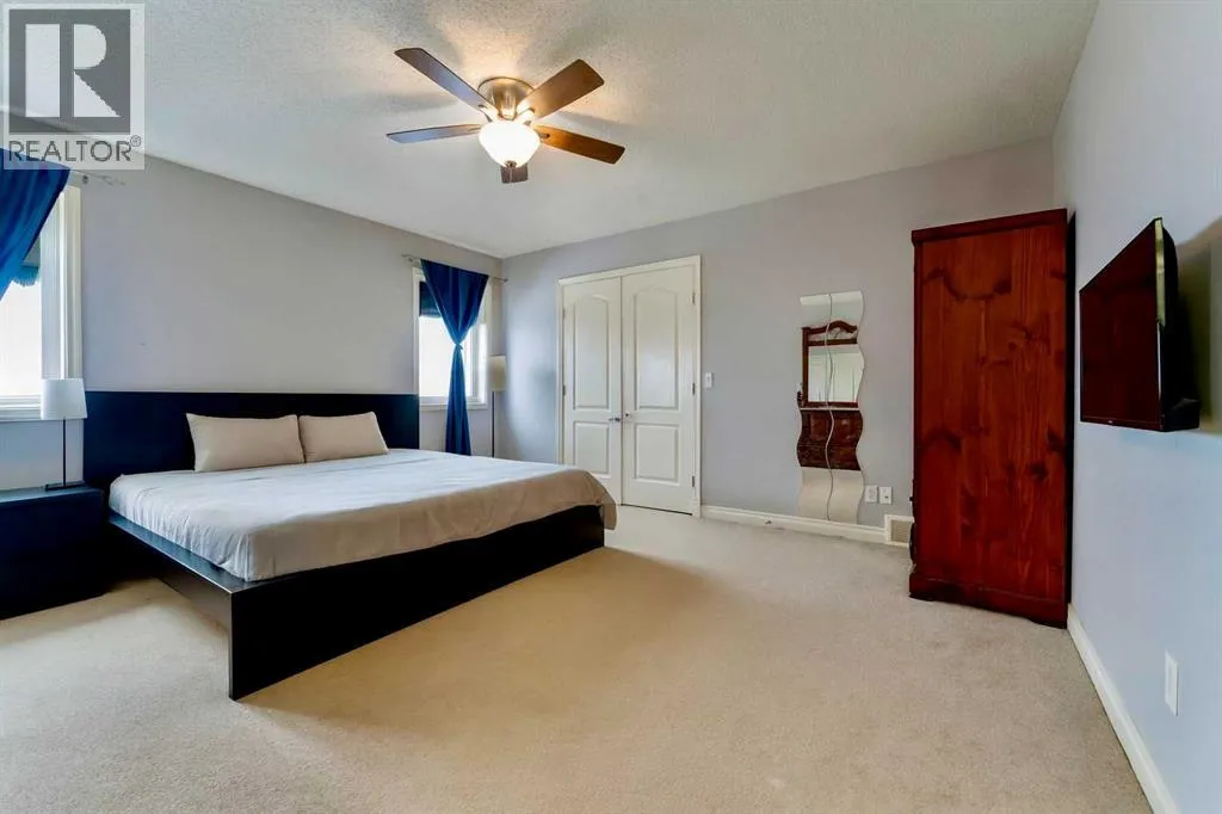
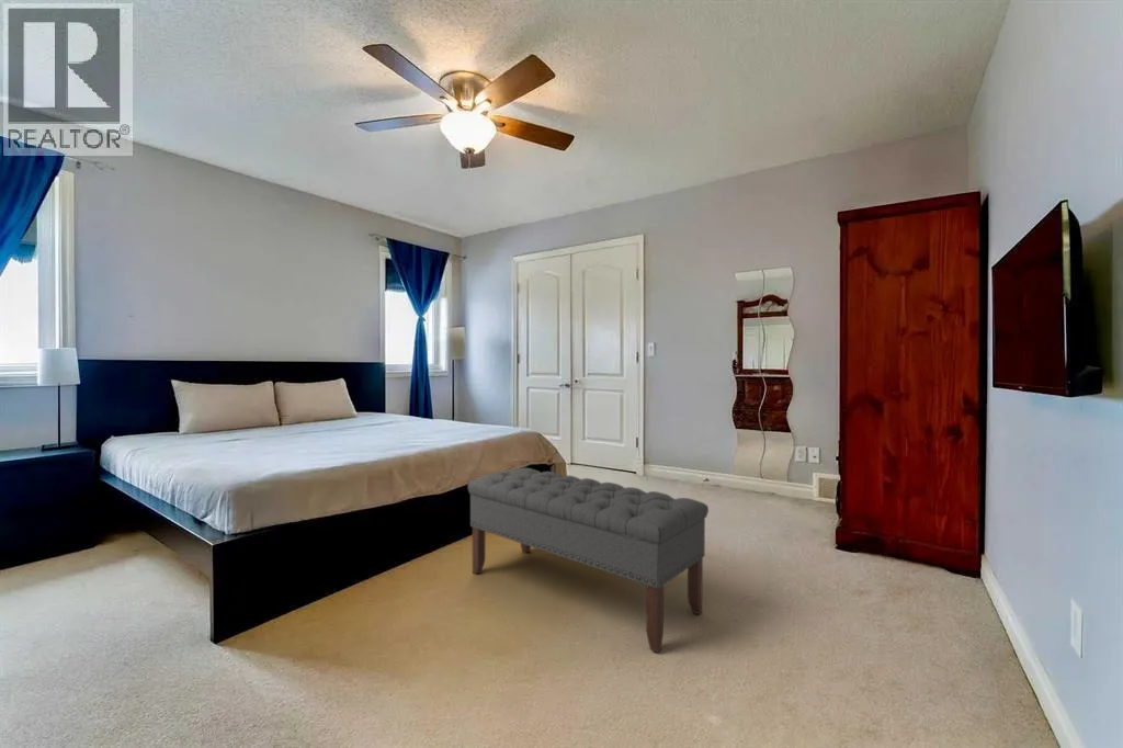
+ bench (577, 539)
